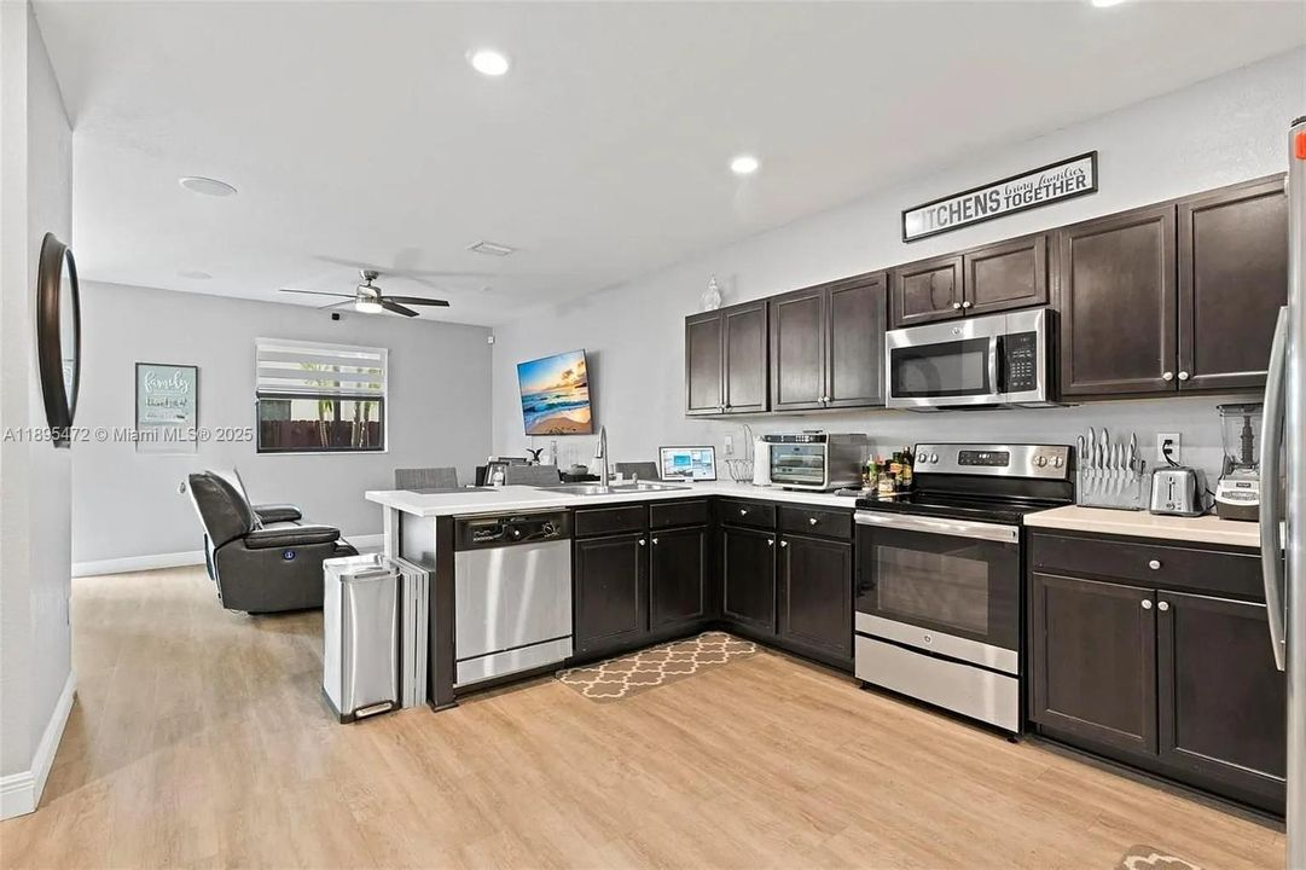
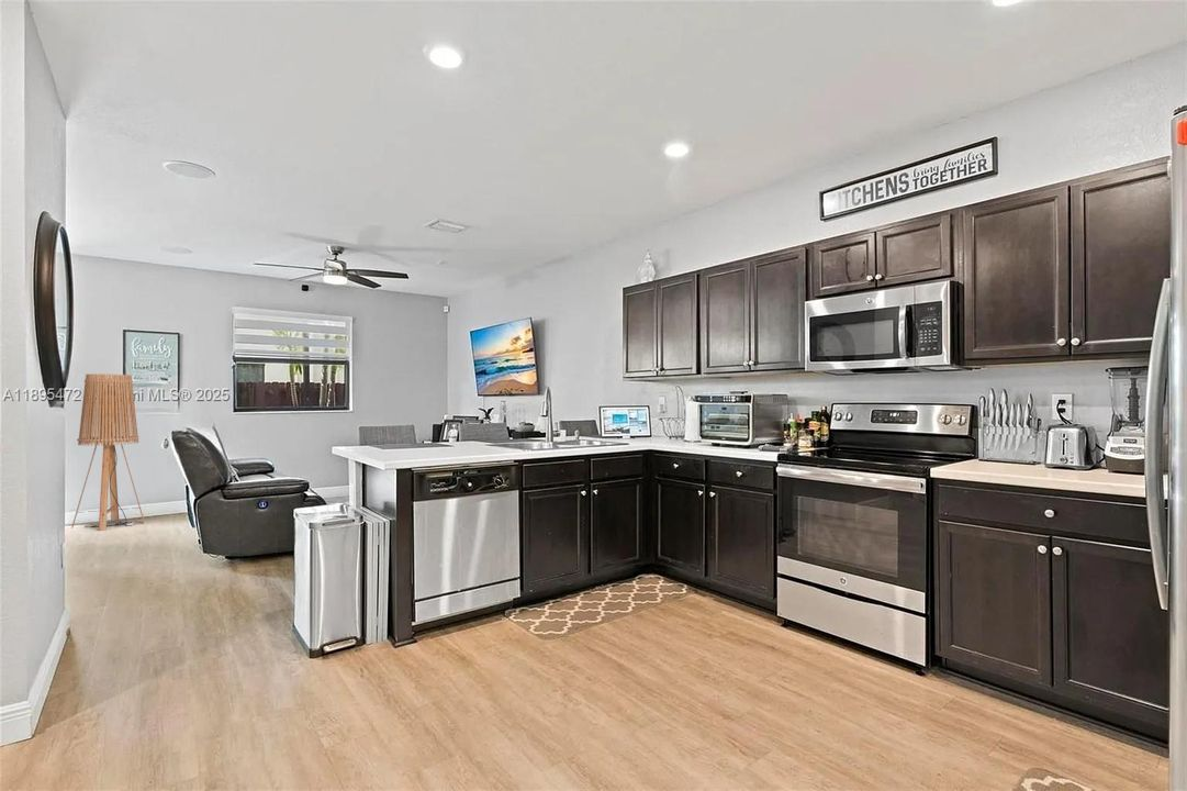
+ floor lamp (109, 449)
